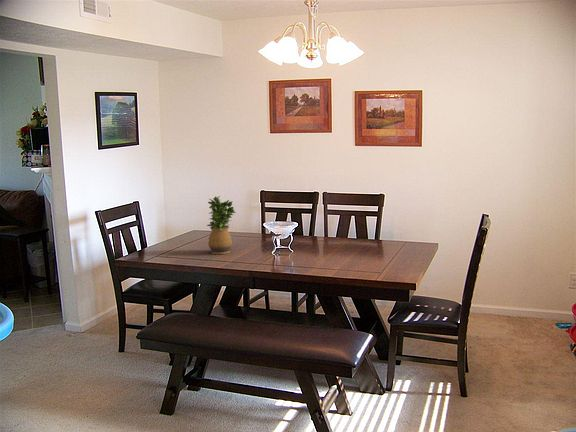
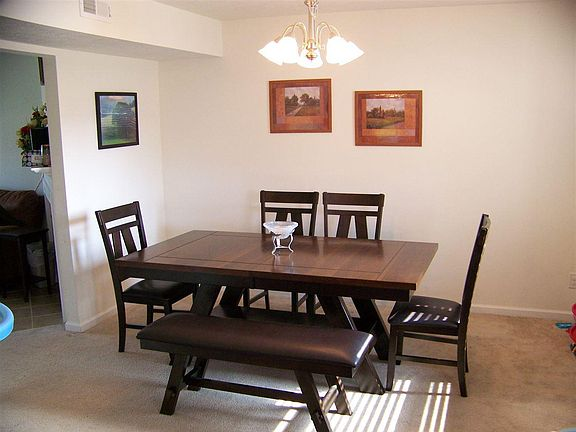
- potted plant (222, 224)
